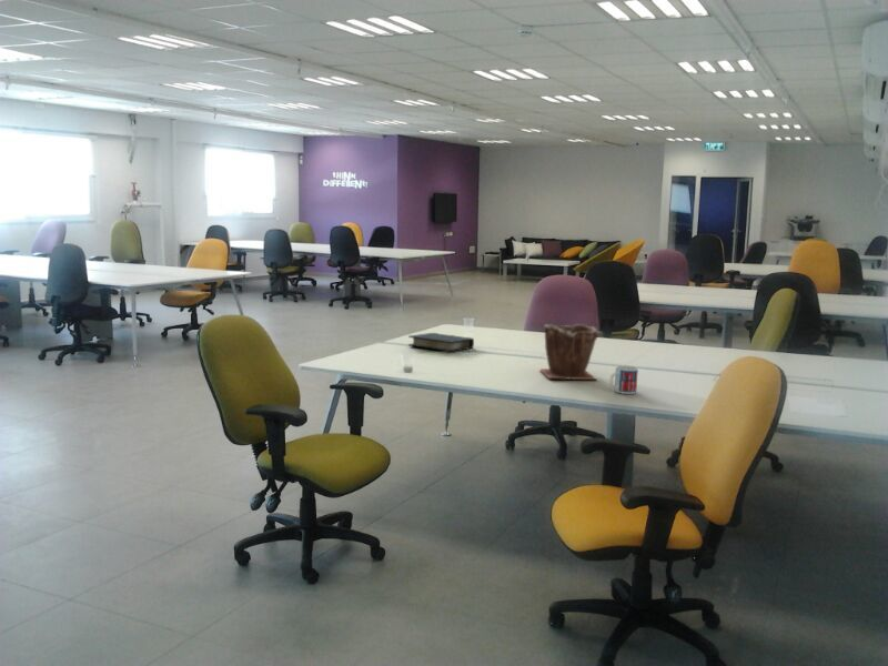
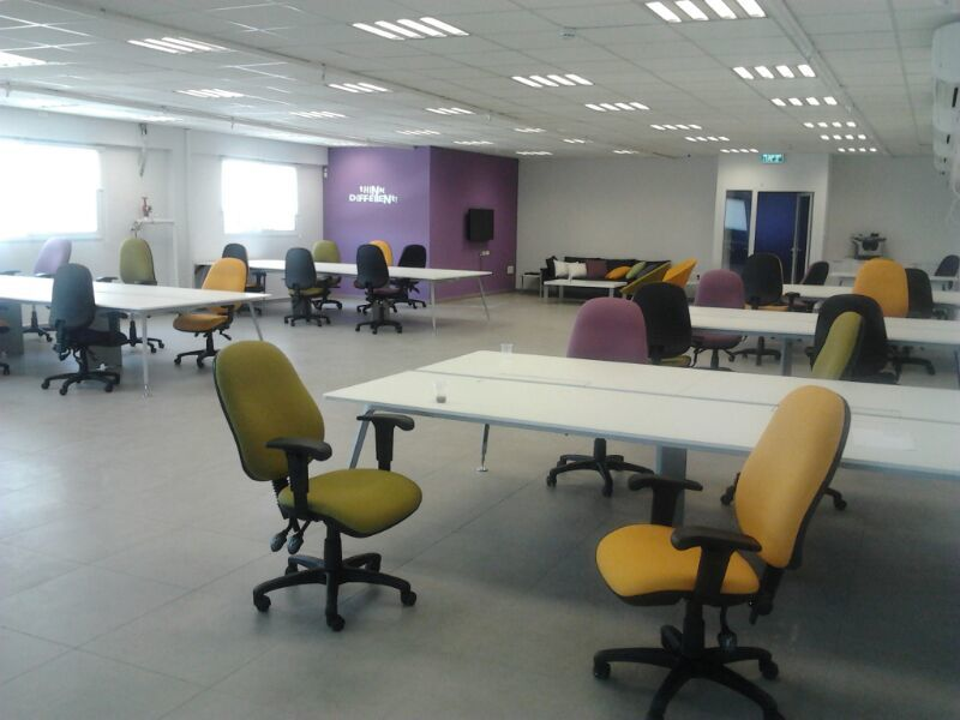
- plant pot (568, 350)
- book (441, 342)
- mug (624, 380)
